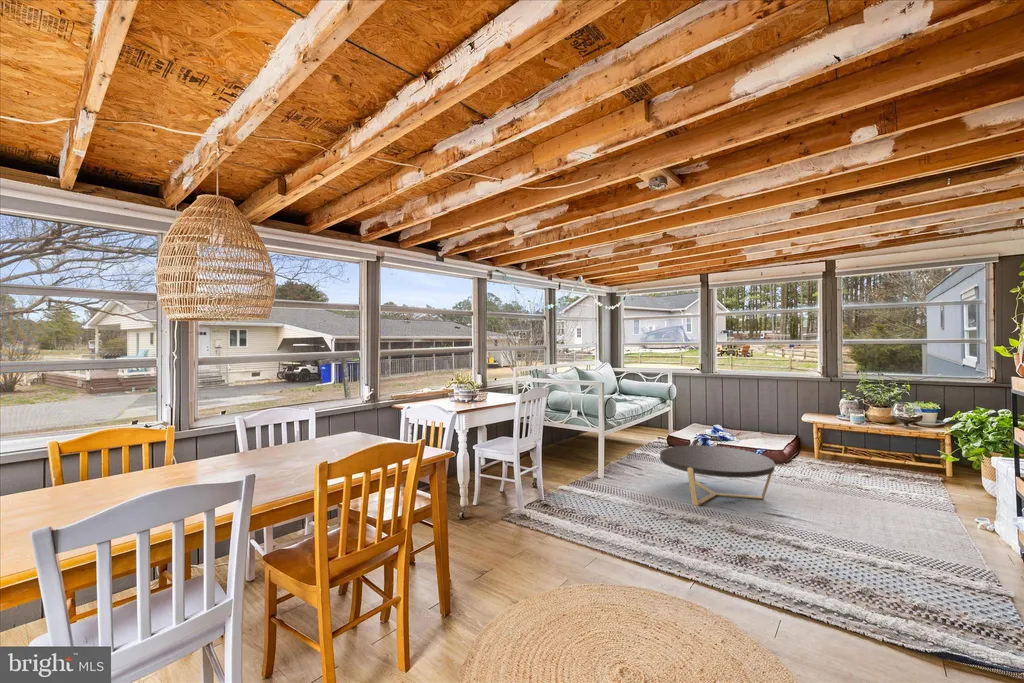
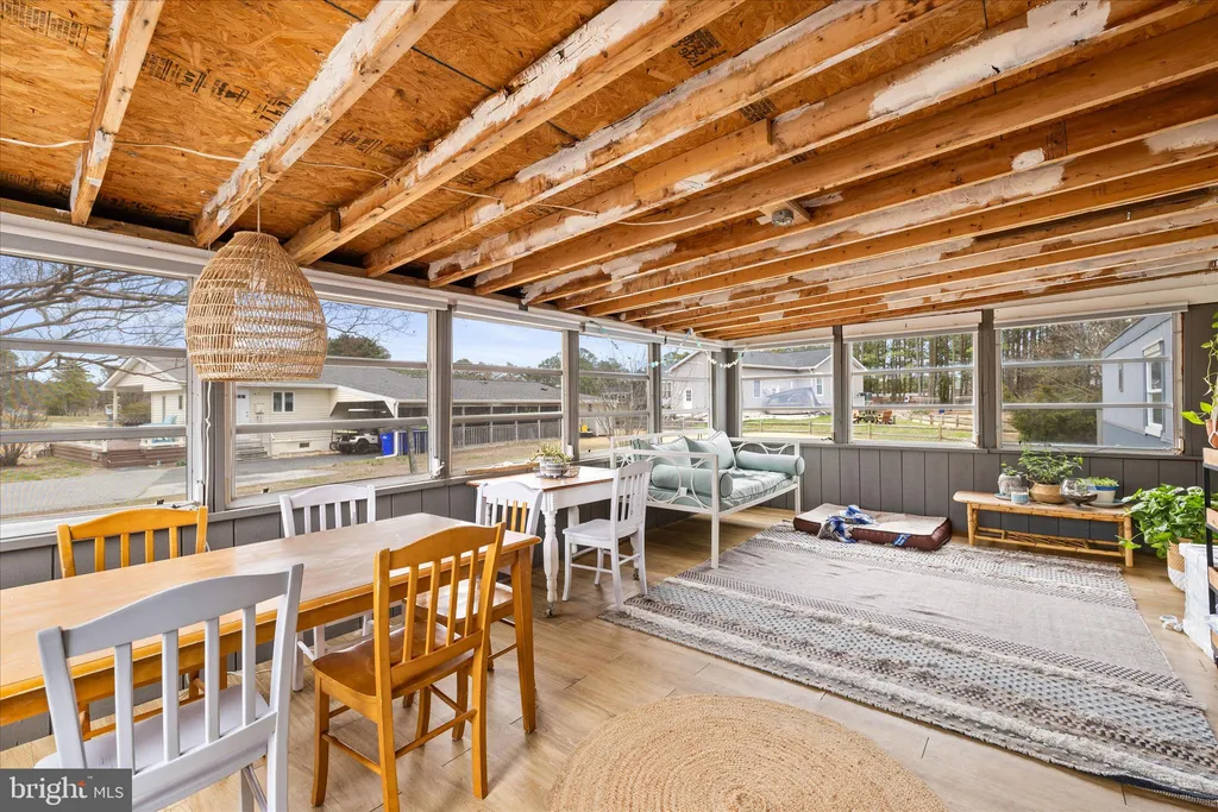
- coffee table (715, 475)
